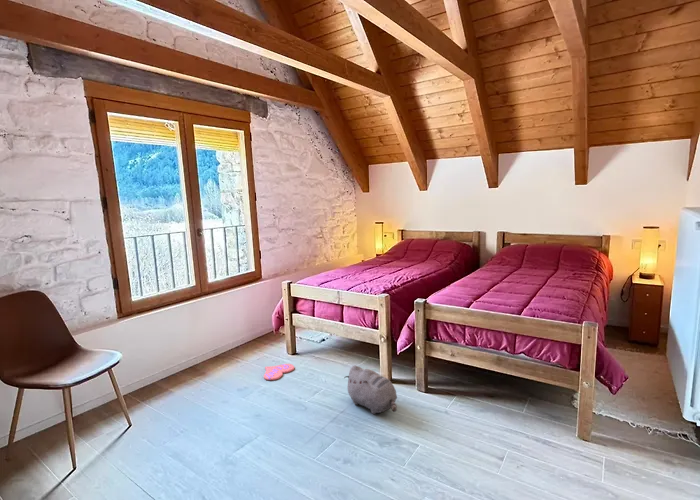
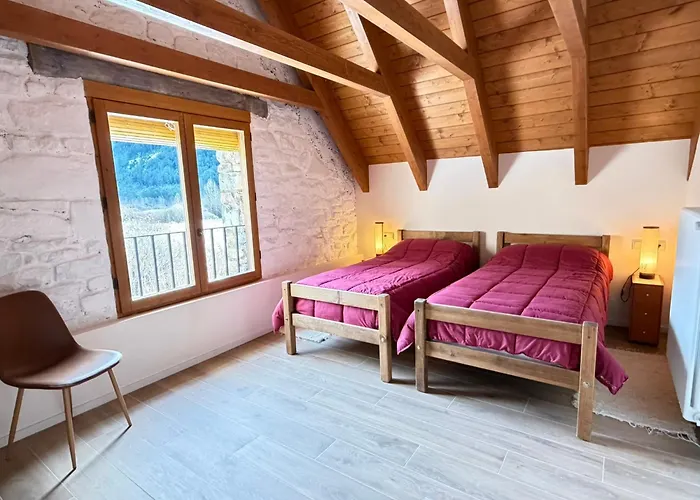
- slippers (275, 370)
- plush toy (374, 388)
